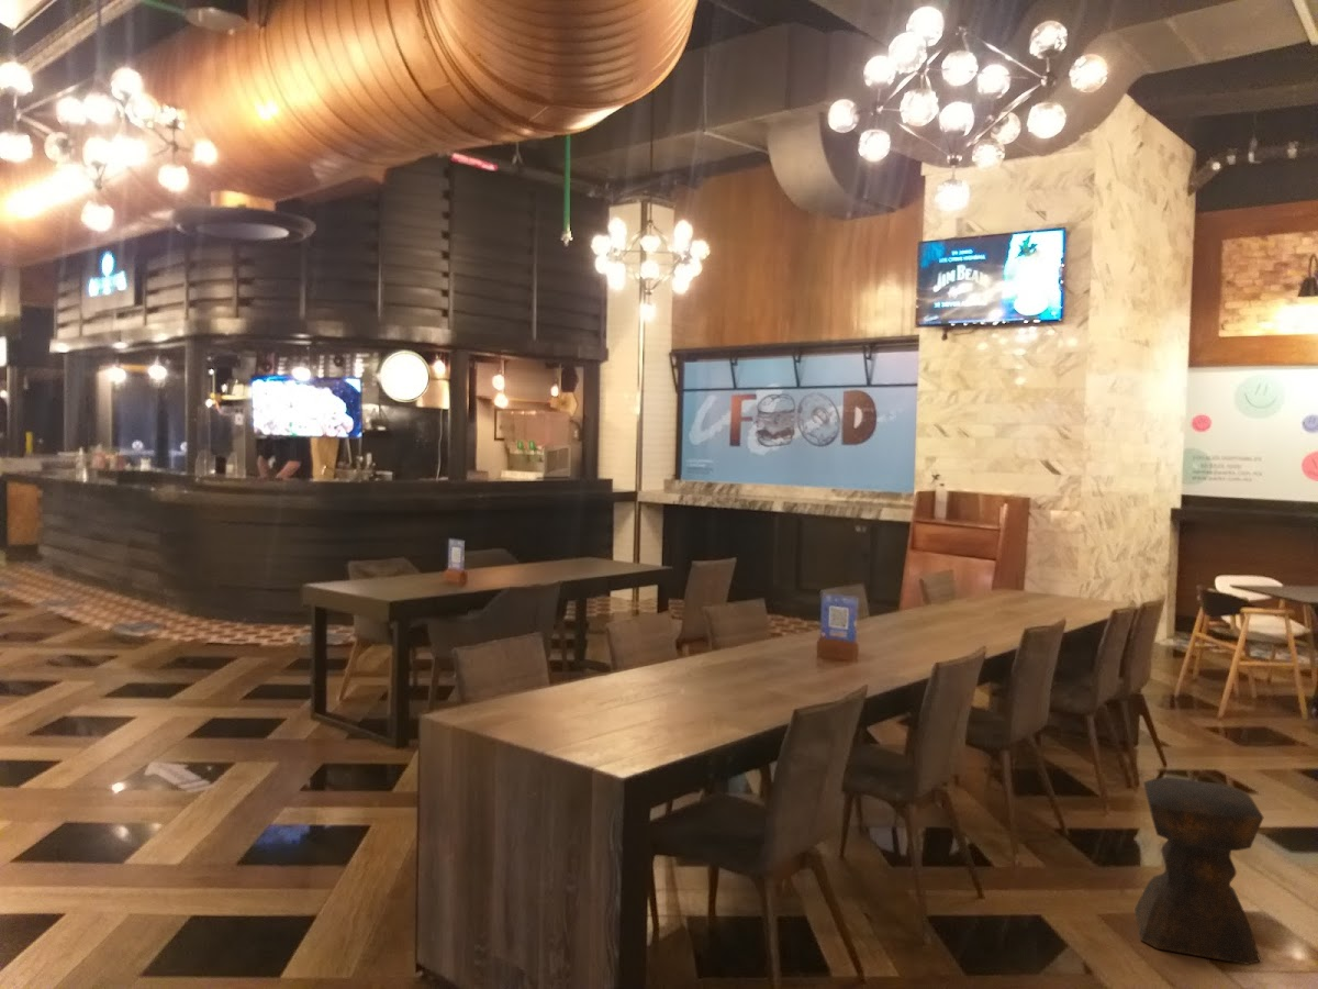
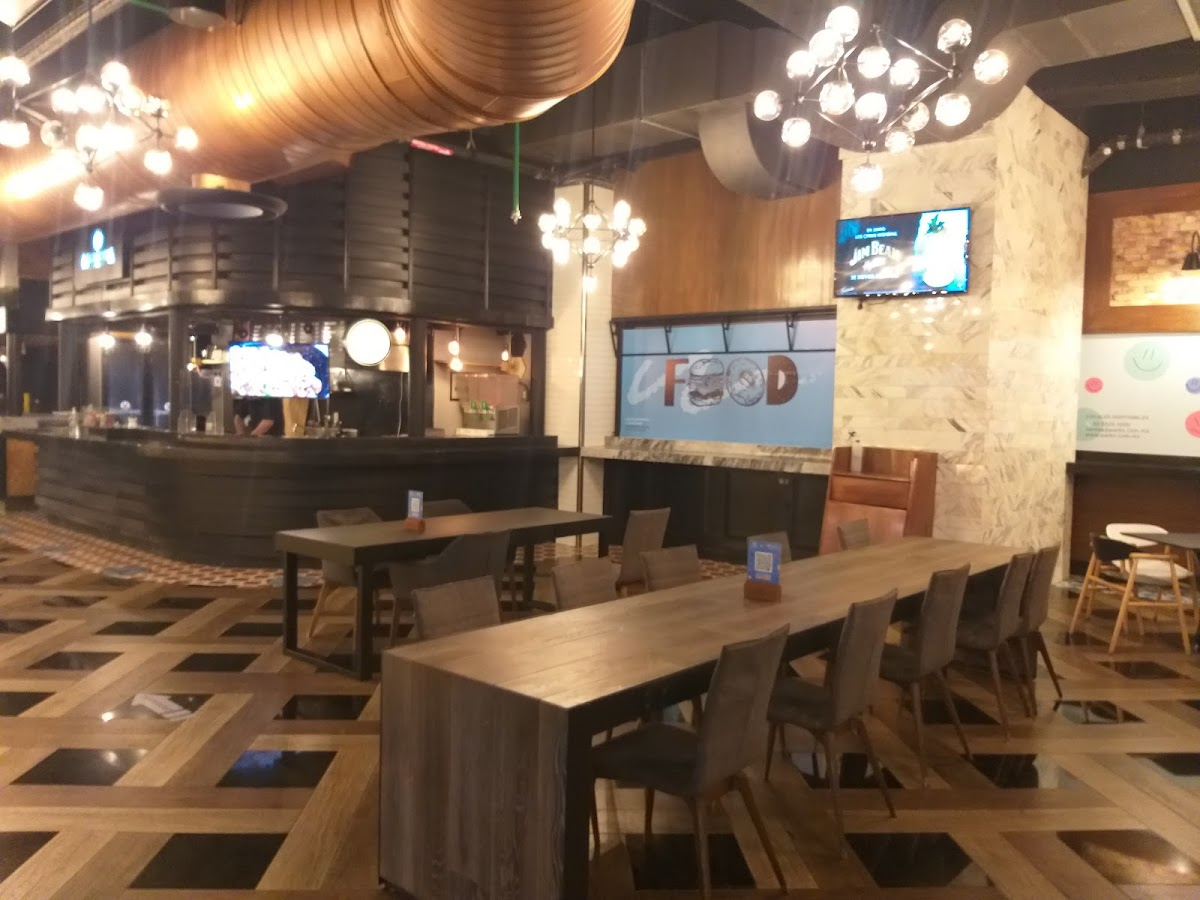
- stool (1197, 863)
